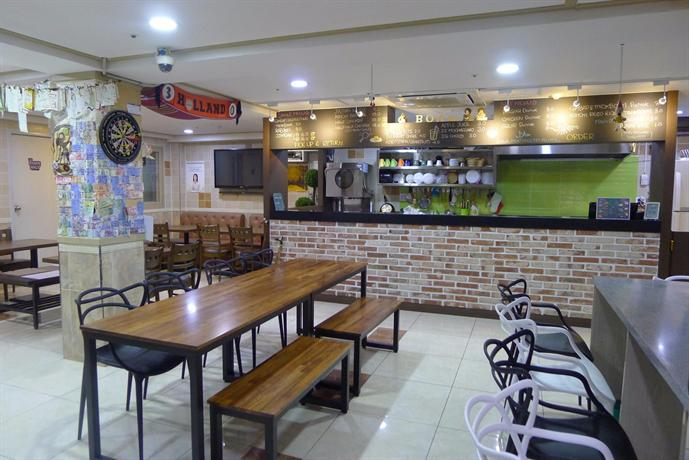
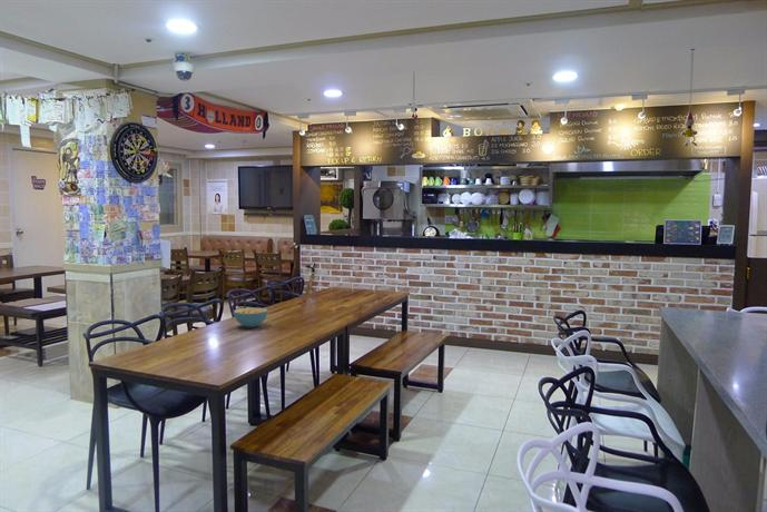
+ cereal bowl (250, 318)
